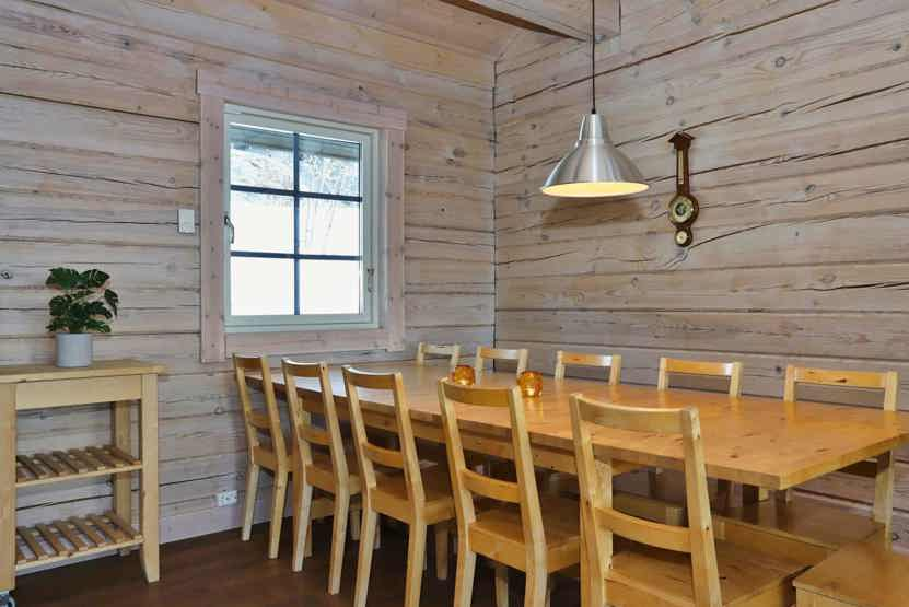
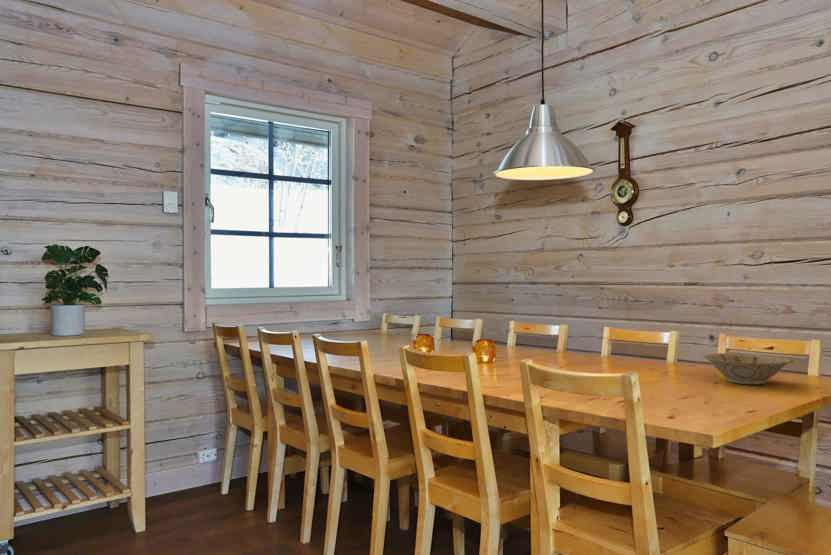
+ bowl (746, 369)
